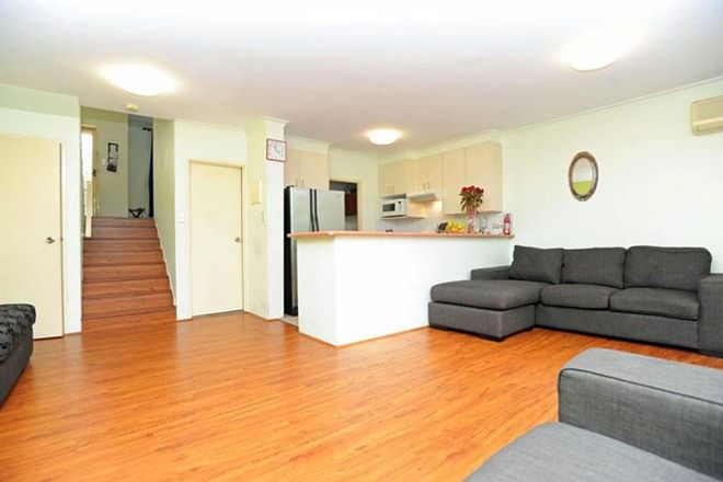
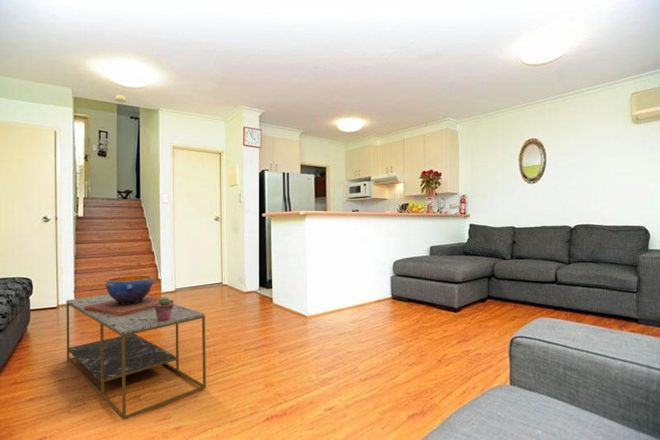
+ decorative bowl (130, 291)
+ potted succulent (164, 308)
+ coffee table (129, 339)
